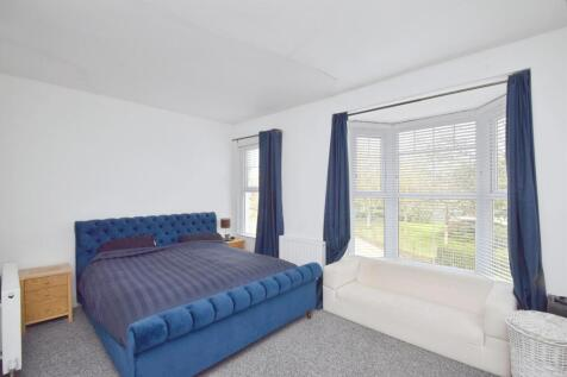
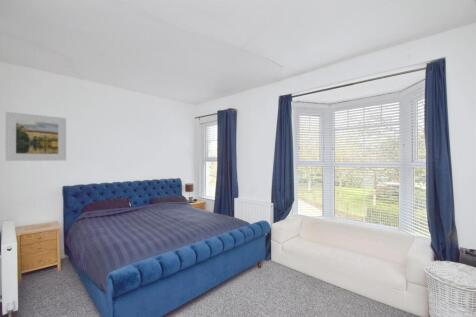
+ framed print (38, 137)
